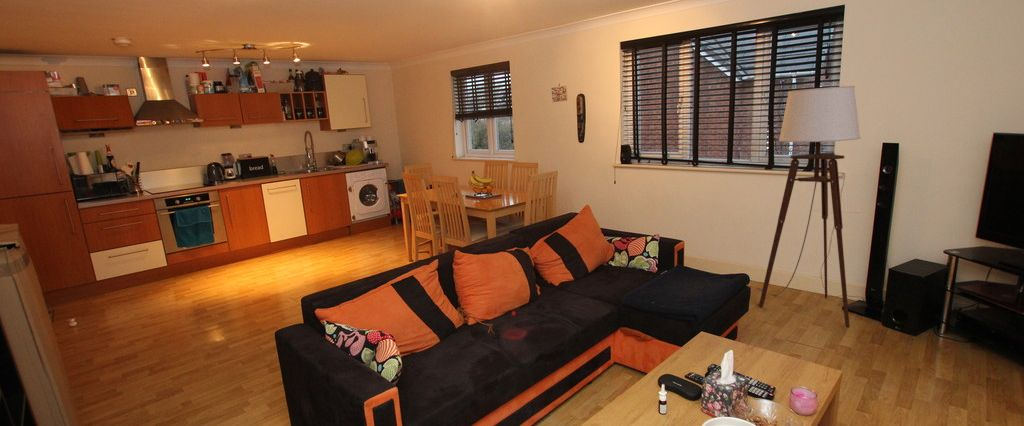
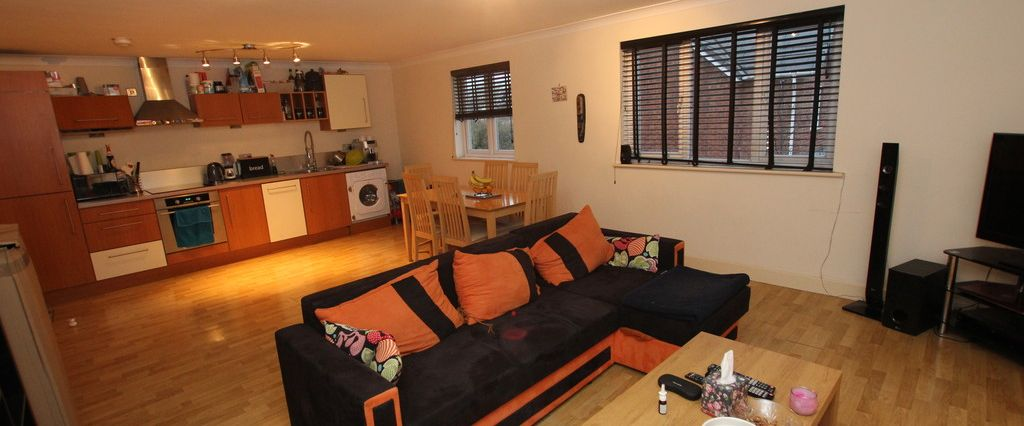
- floor lamp (811, 204)
